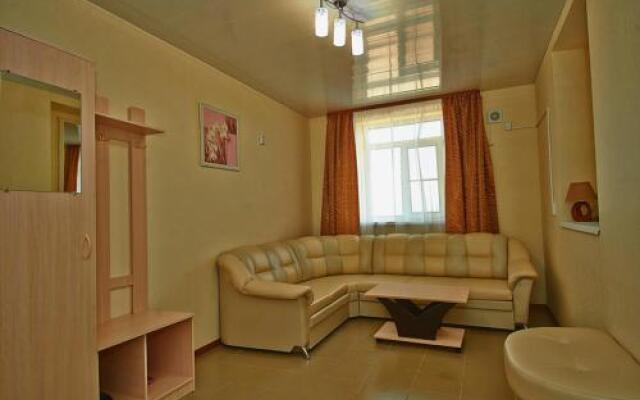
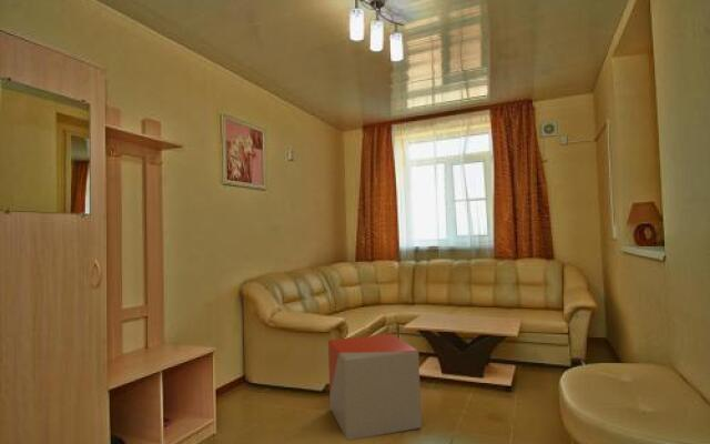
+ stool (372, 381)
